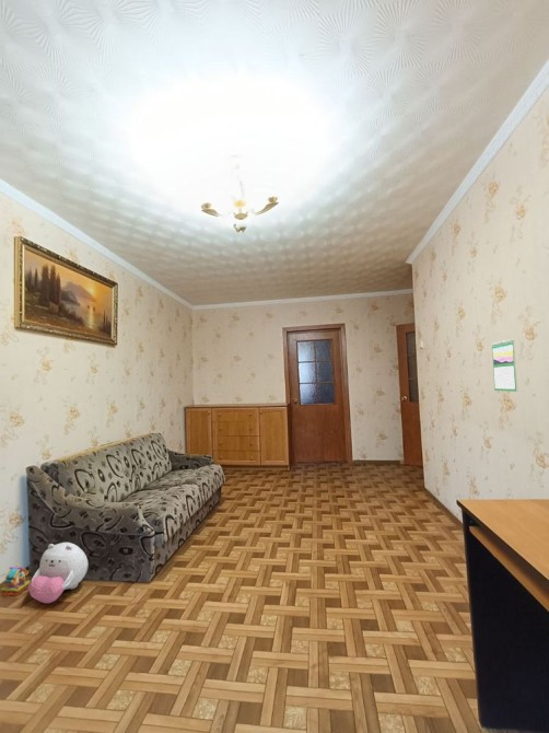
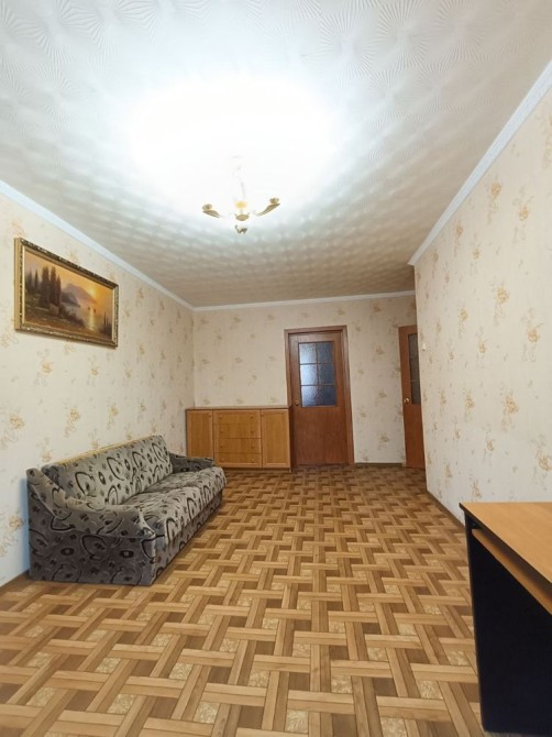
- calendar (503, 365)
- plush toy (59, 569)
- toy house (15, 579)
